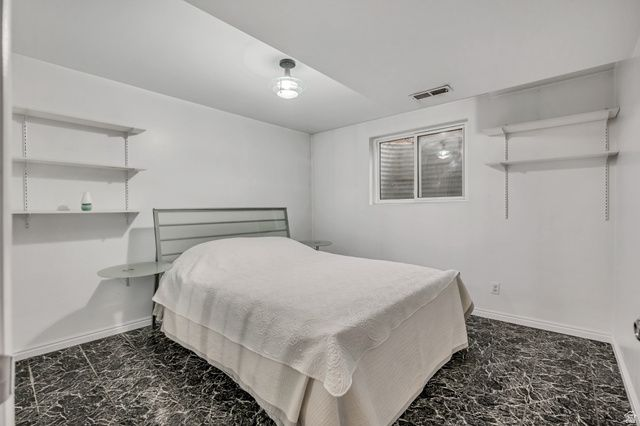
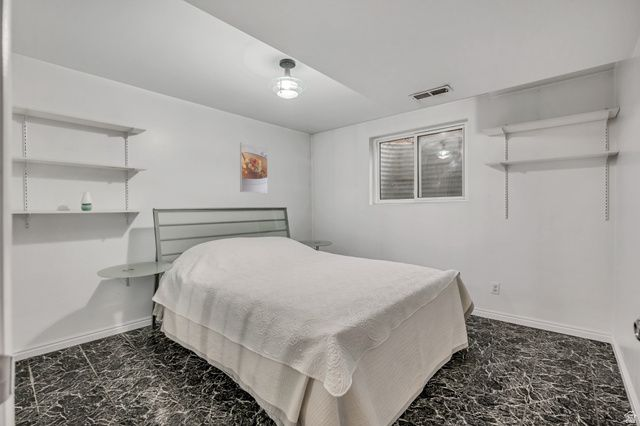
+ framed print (254, 169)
